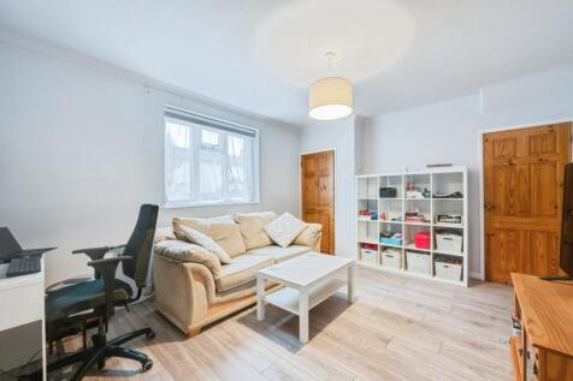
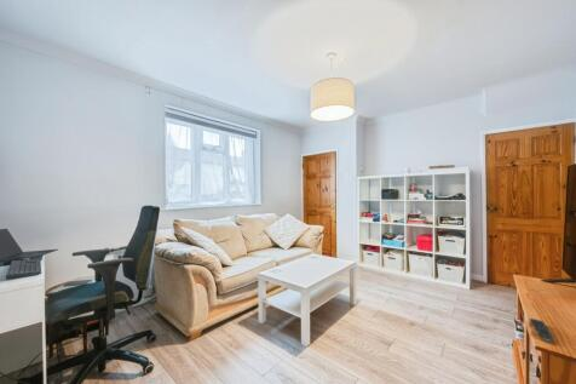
+ remote control (541, 328)
